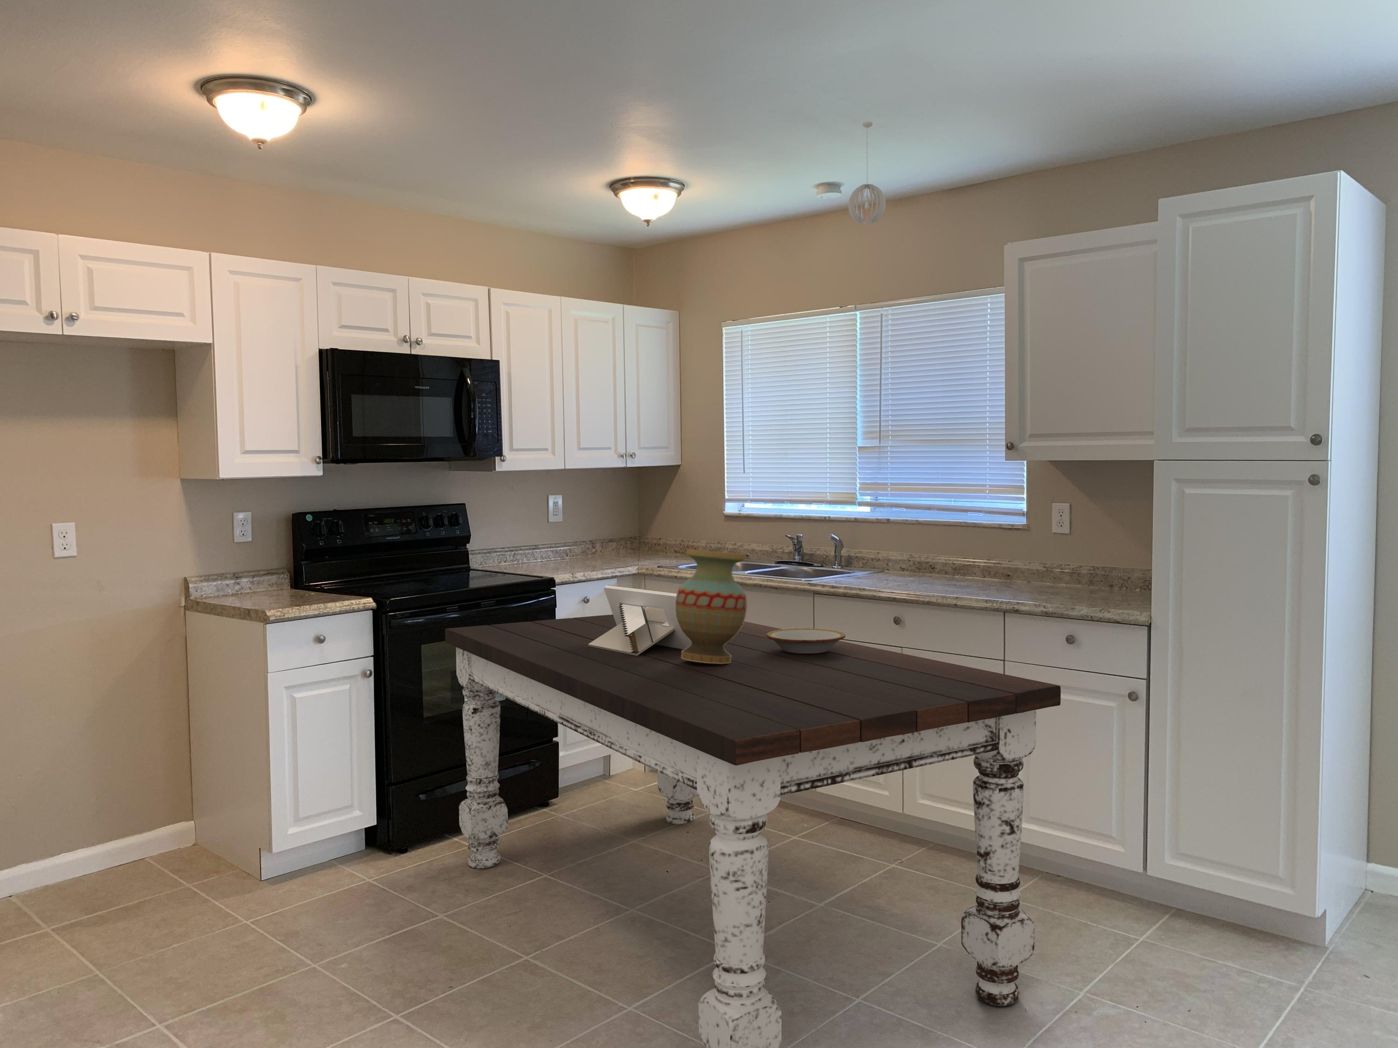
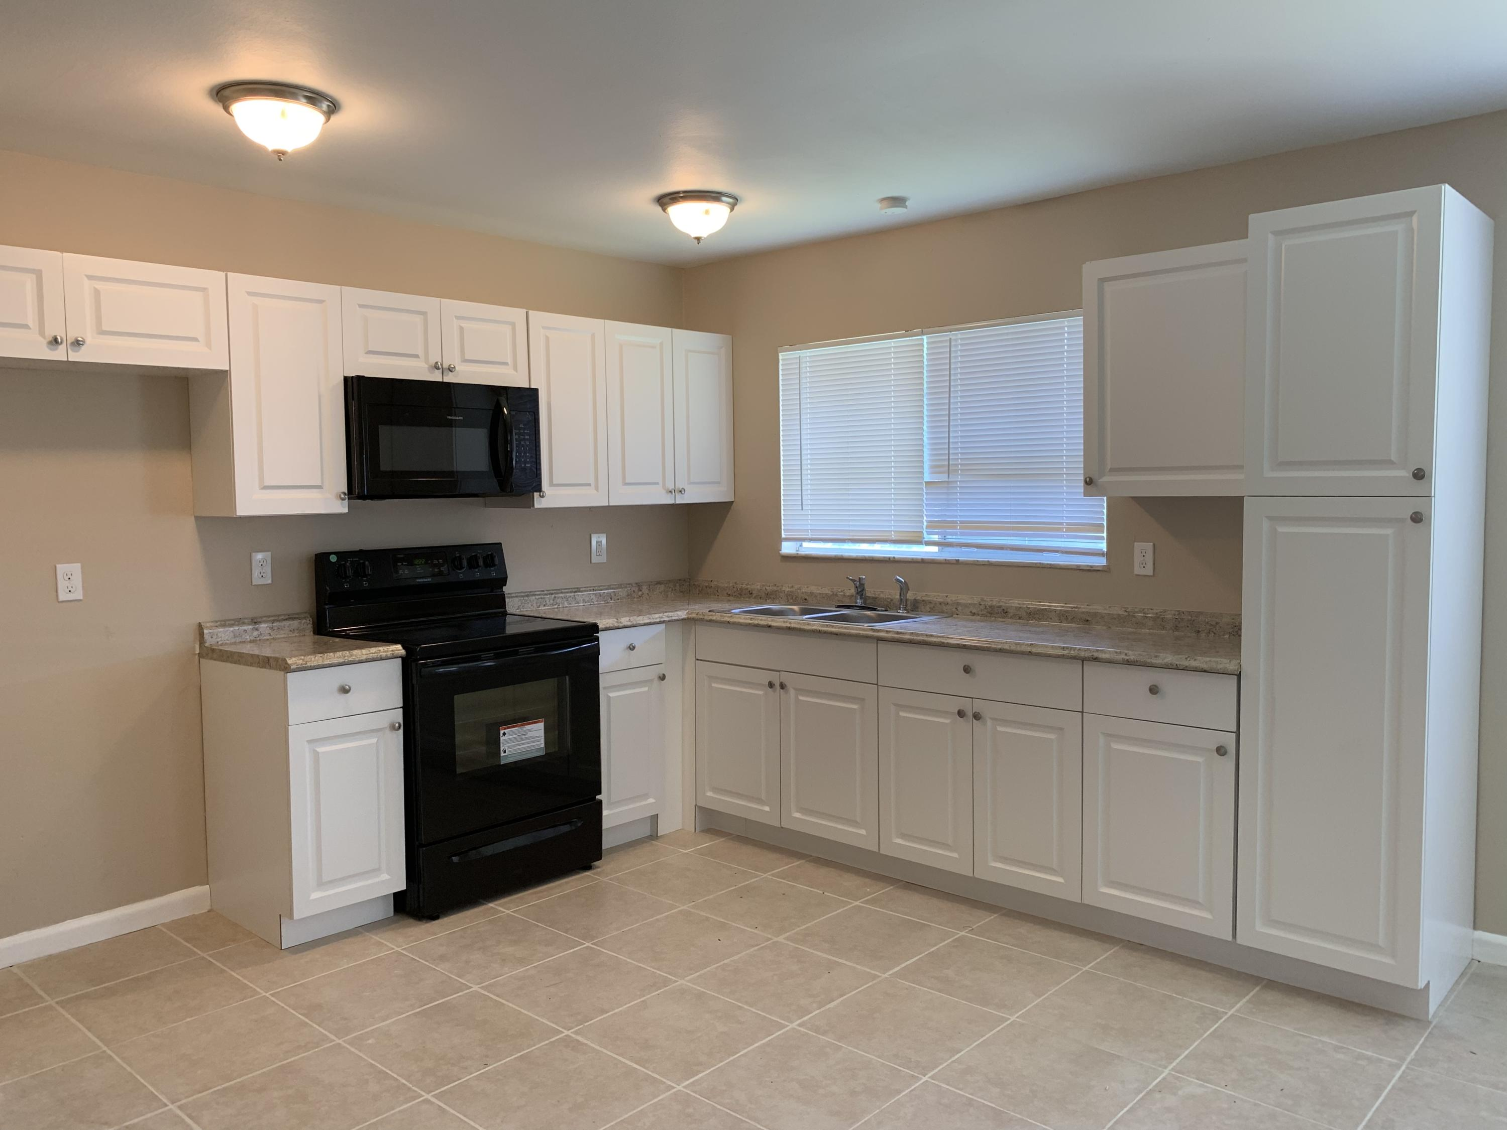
- dining table (700, 787)
- pendant light (866, 173)
- bowl (806, 642)
- architectural model (651, 616)
- vase (706, 608)
